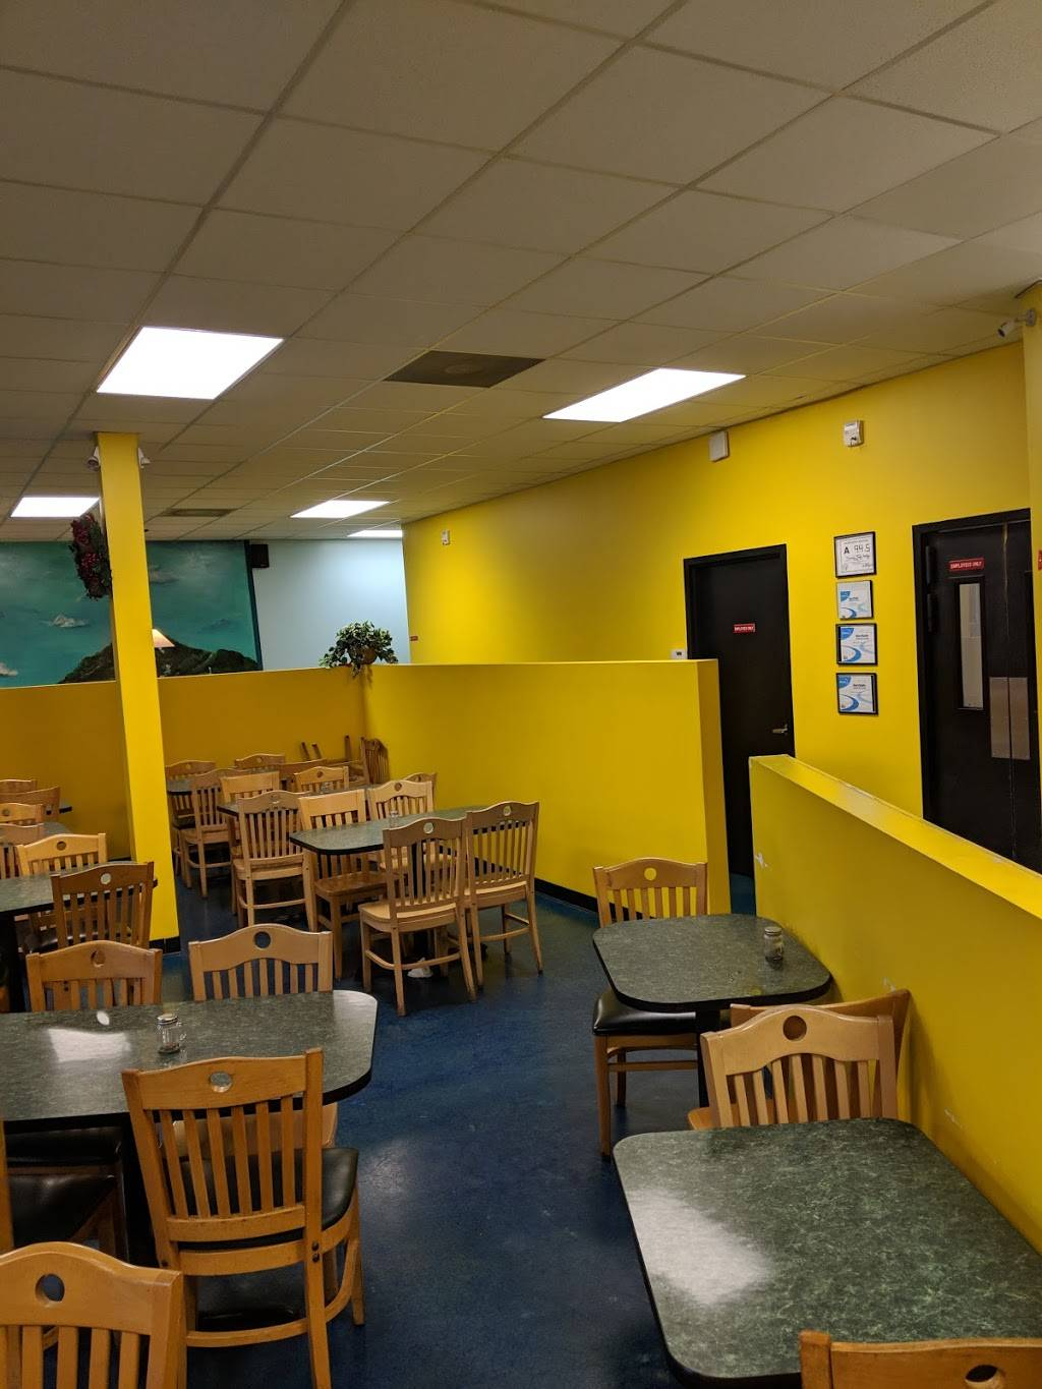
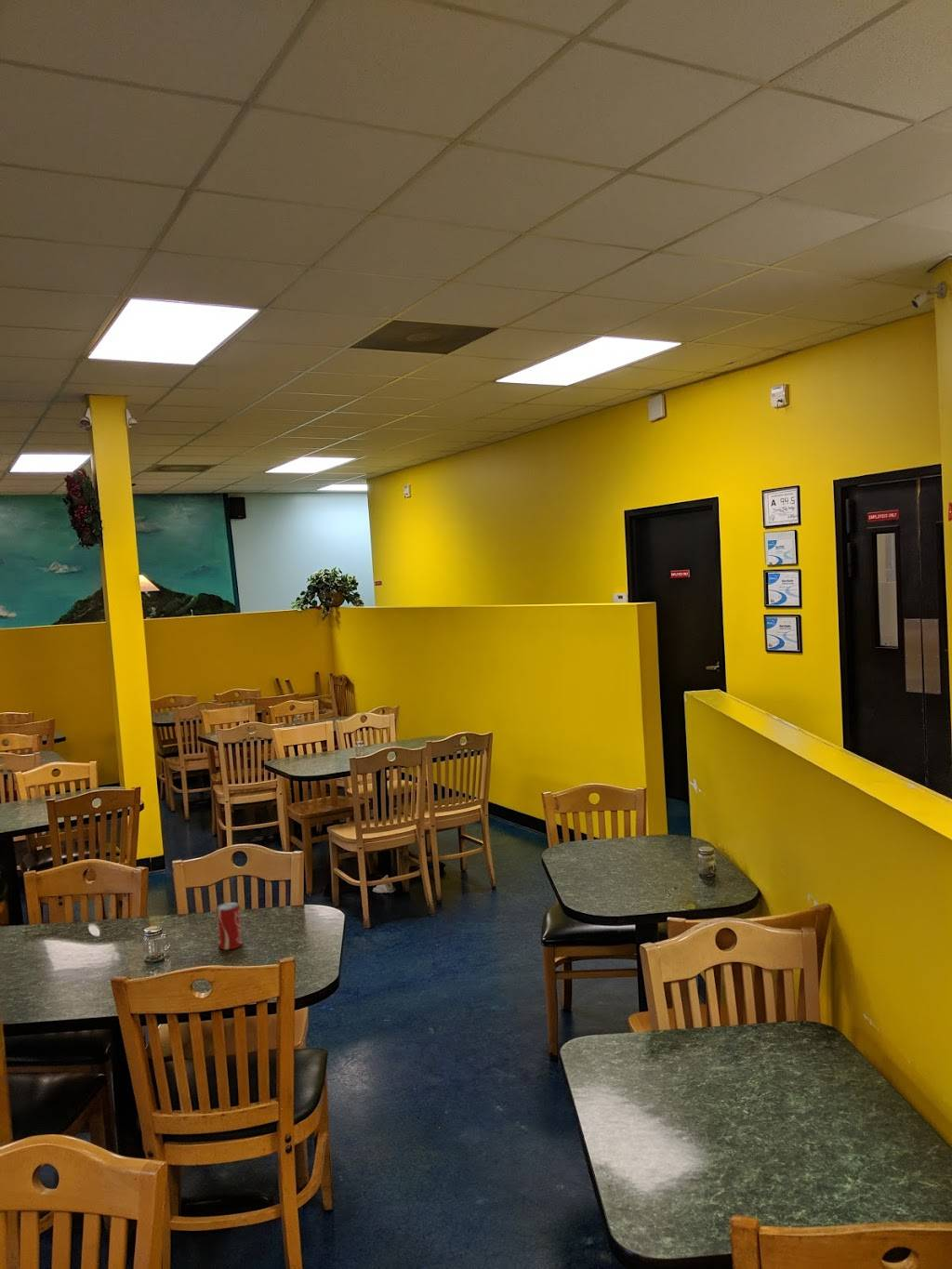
+ beverage can (229, 925)
